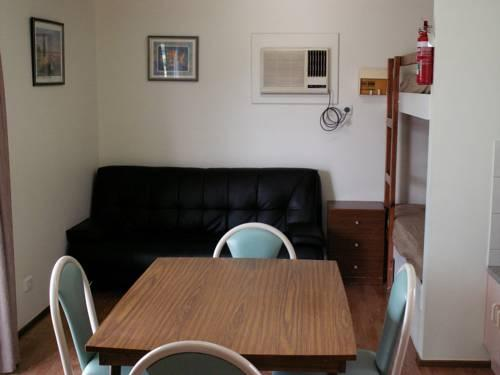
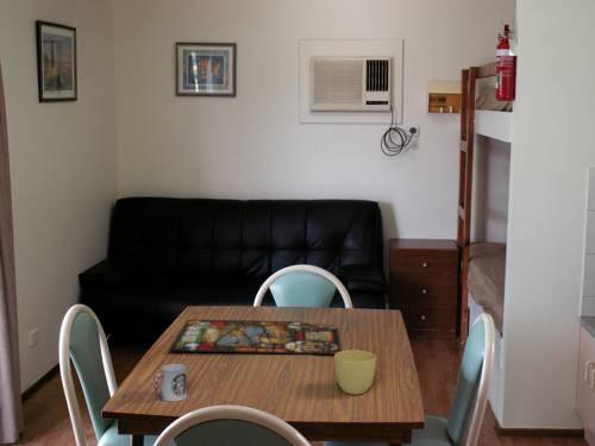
+ cup (356, 371)
+ stained glass panel (258, 334)
+ cup (169, 383)
